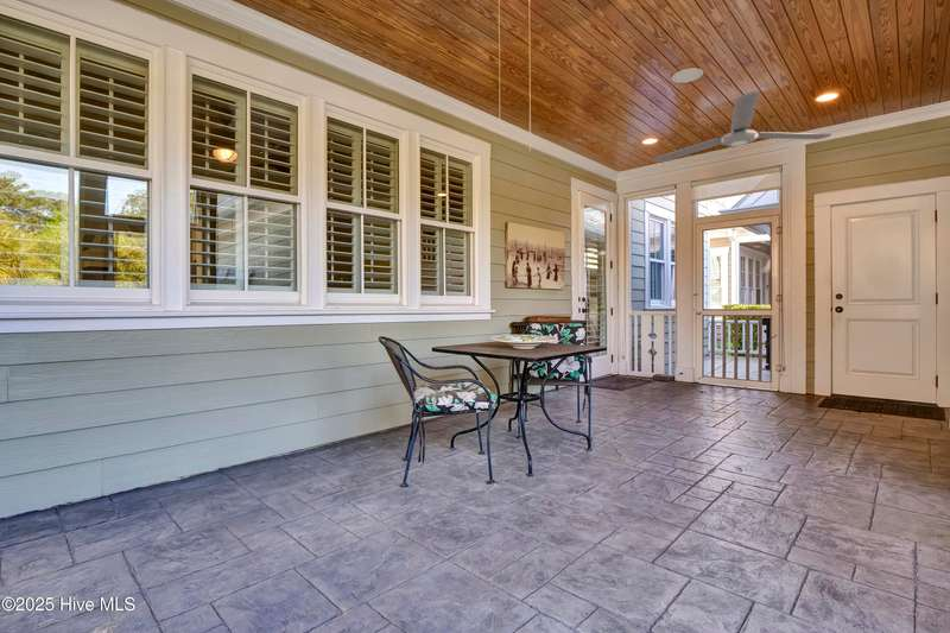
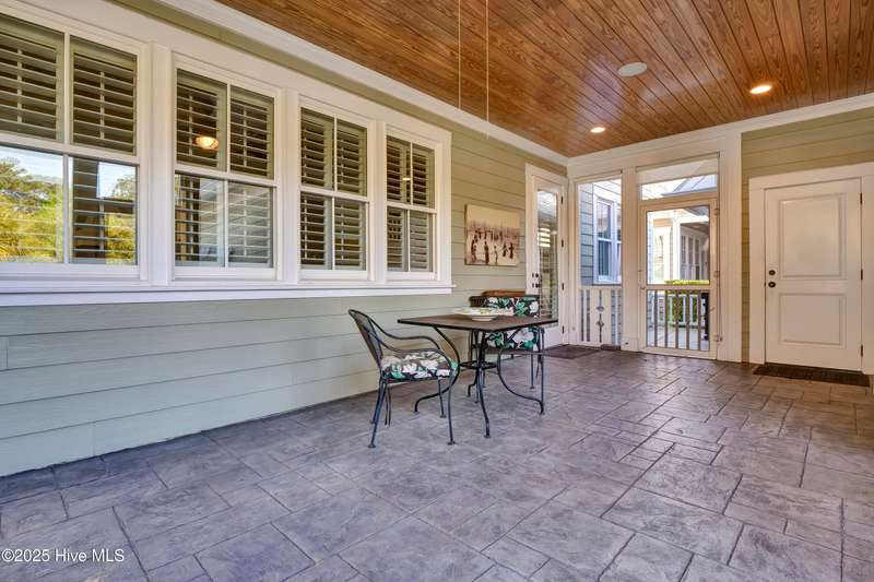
- ceiling fan (735, 122)
